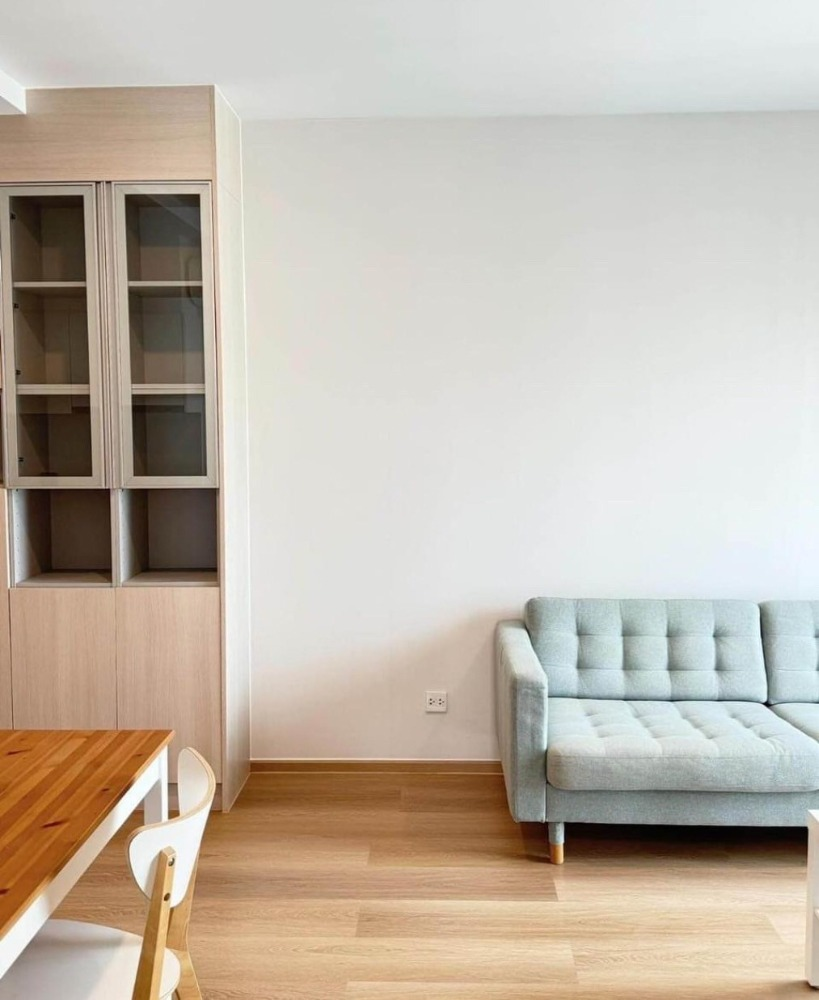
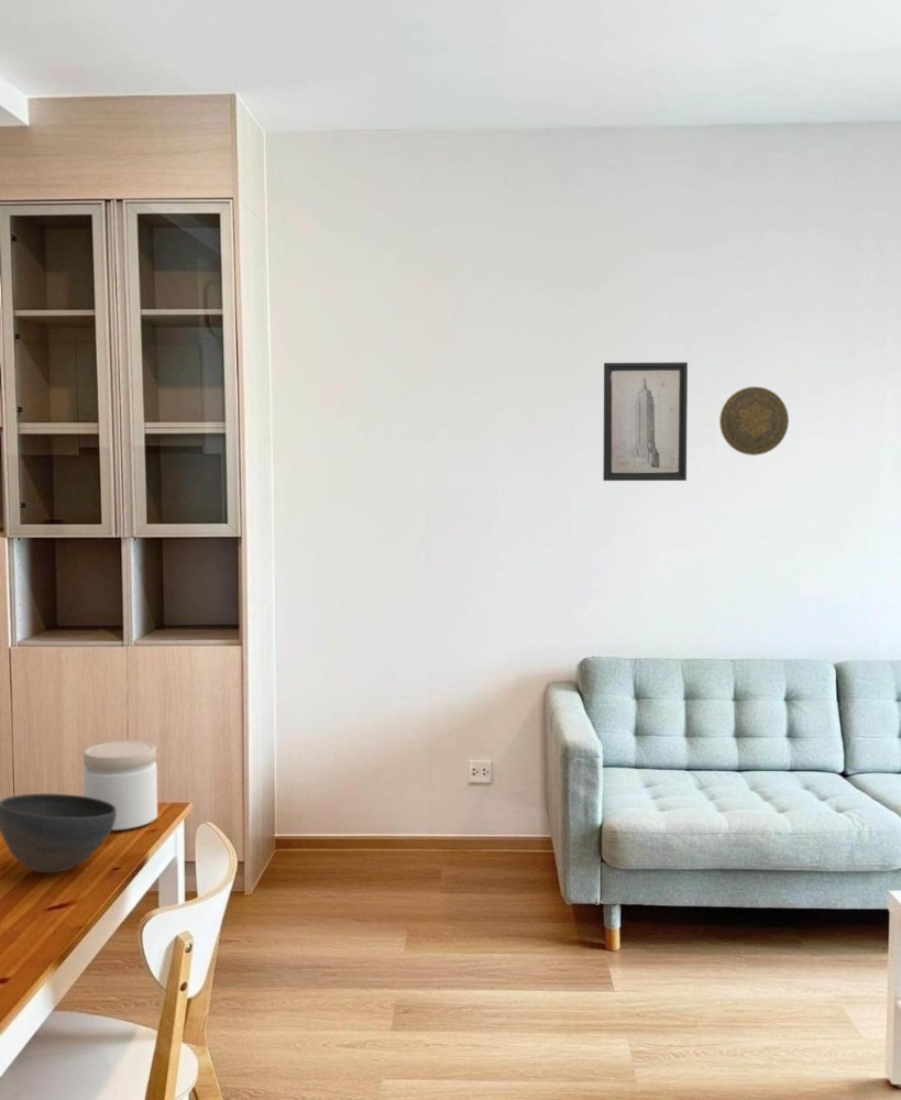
+ wall art (645, 421)
+ bowl (57, 832)
+ decorative plate (755, 420)
+ jar (120, 784)
